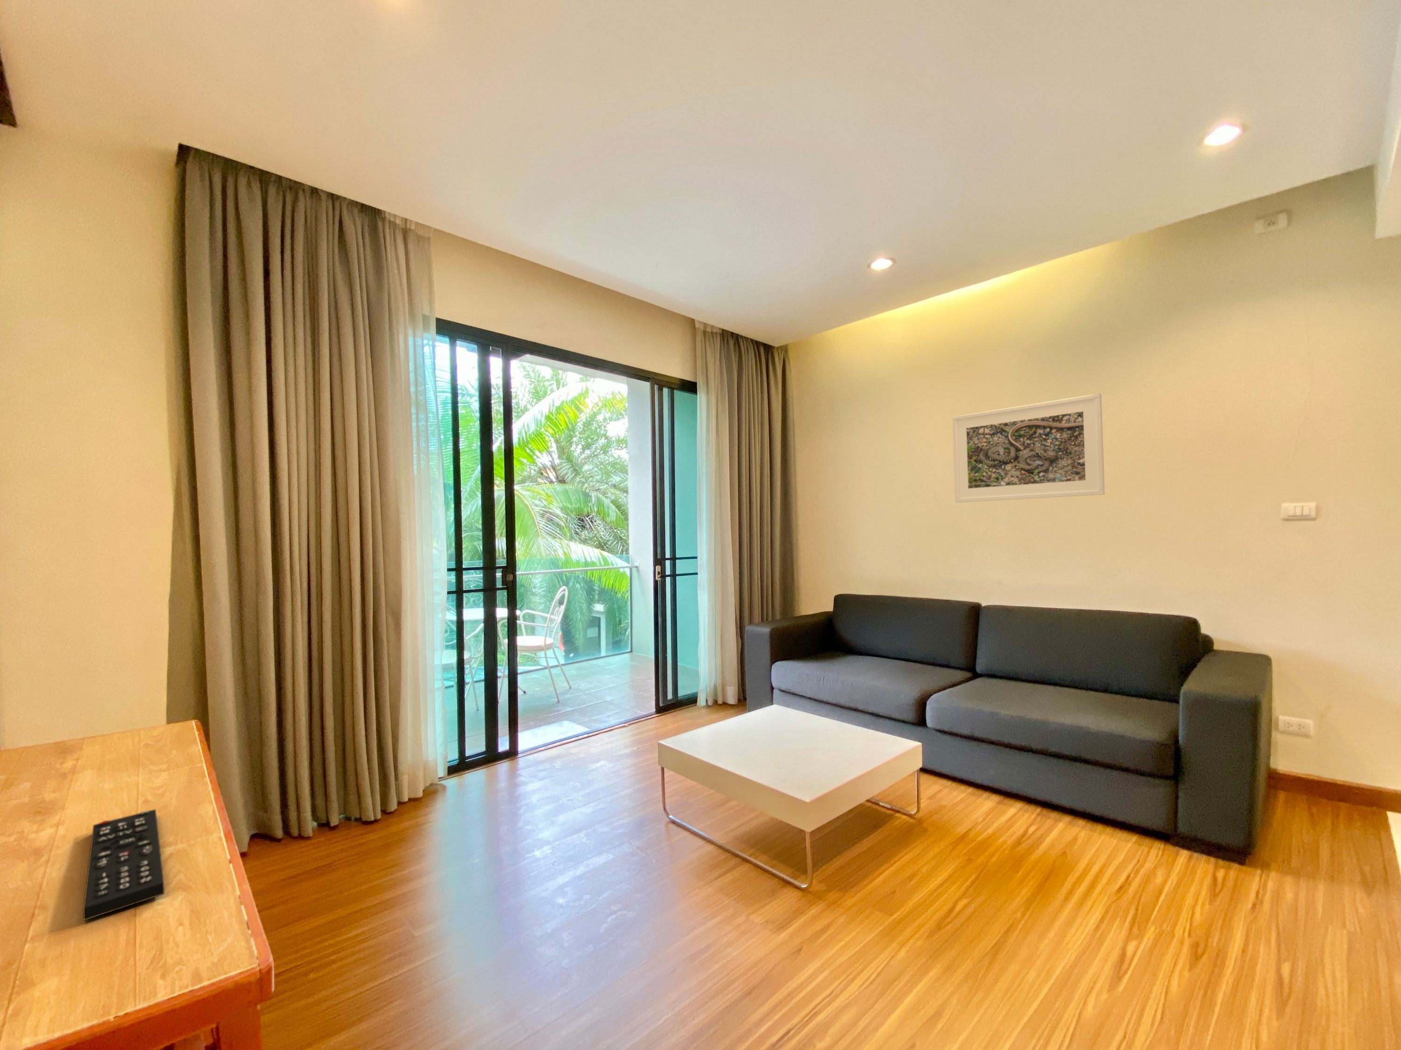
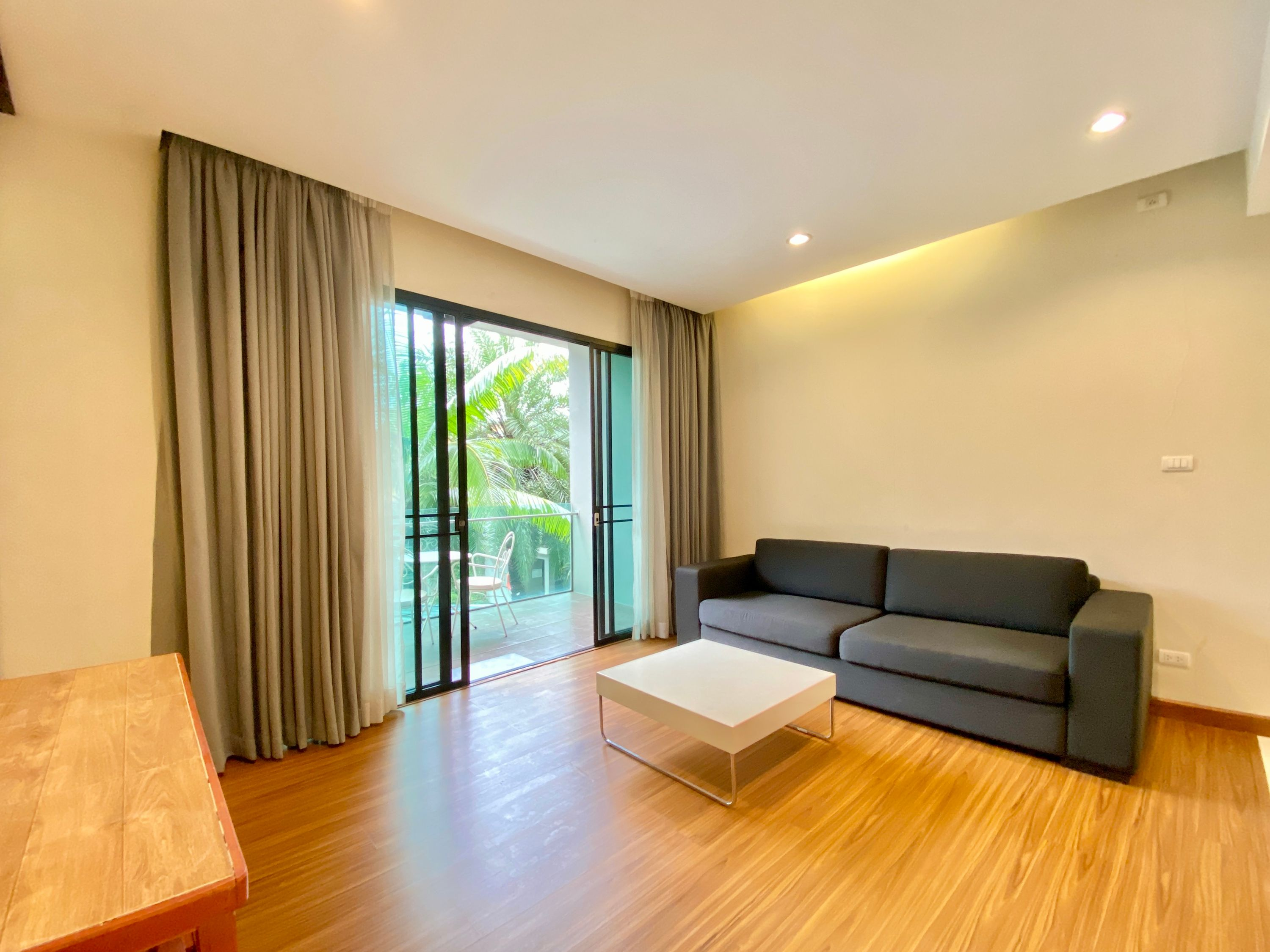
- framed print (1023, 452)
- remote control (125, 854)
